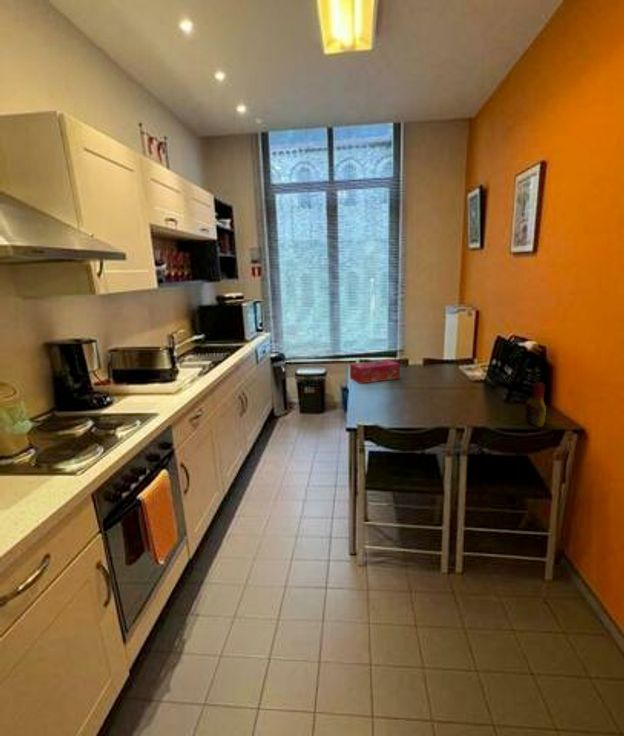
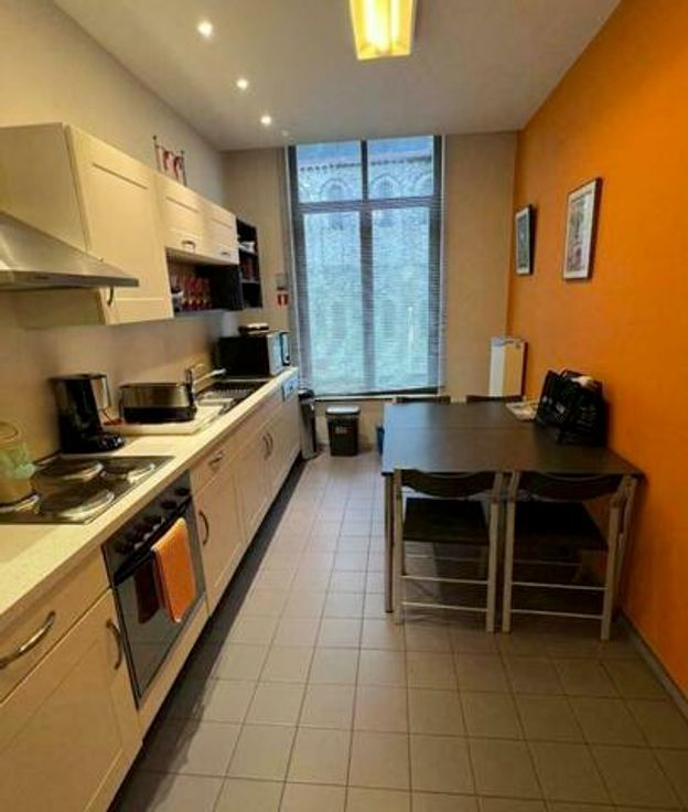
- tissue box (374, 371)
- bottle (536, 403)
